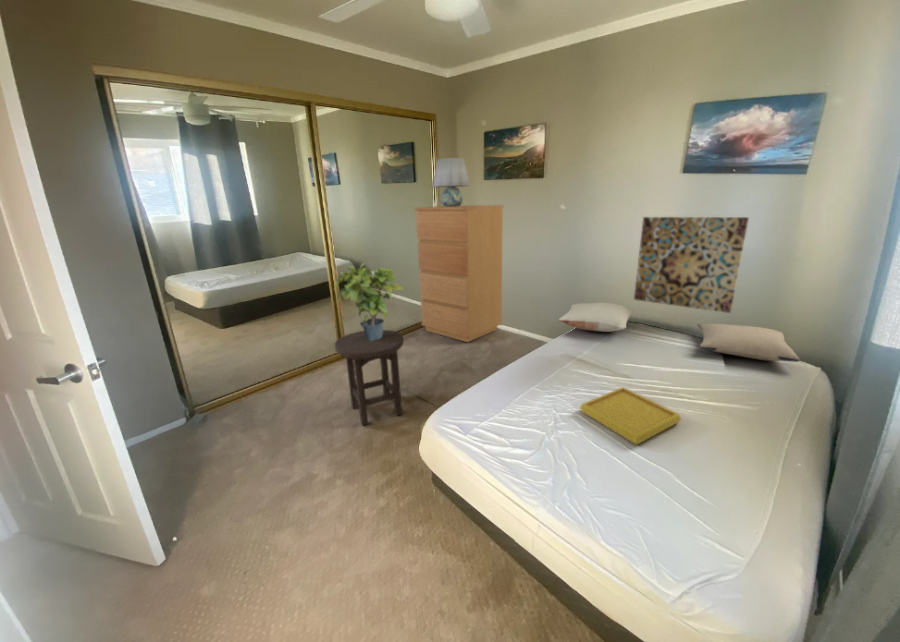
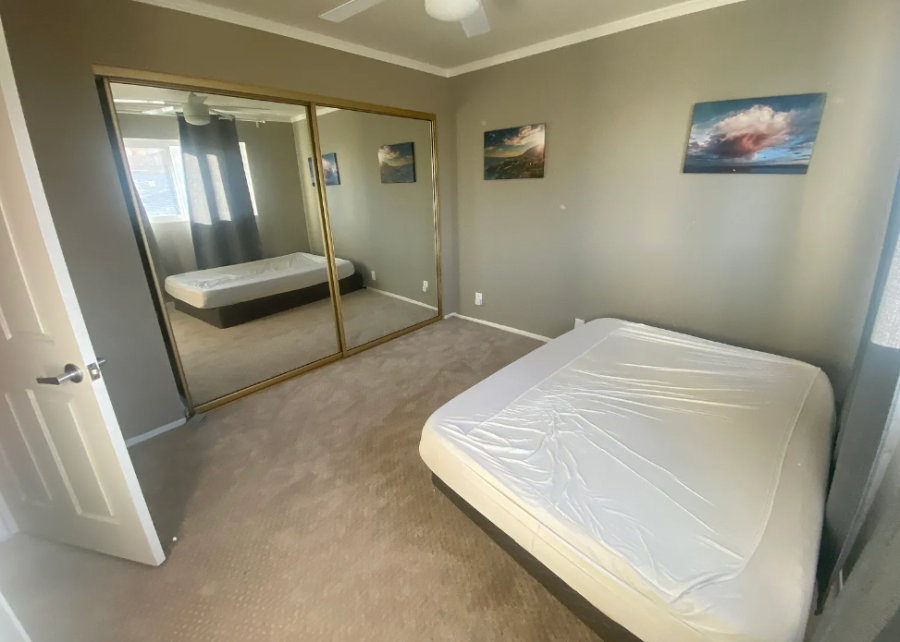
- dresser (460, 271)
- potted plant (367, 301)
- wall art (685, 262)
- pillow (596, 316)
- table lamp (451, 183)
- stool (375, 380)
- pillow (742, 340)
- serving tray (628, 412)
